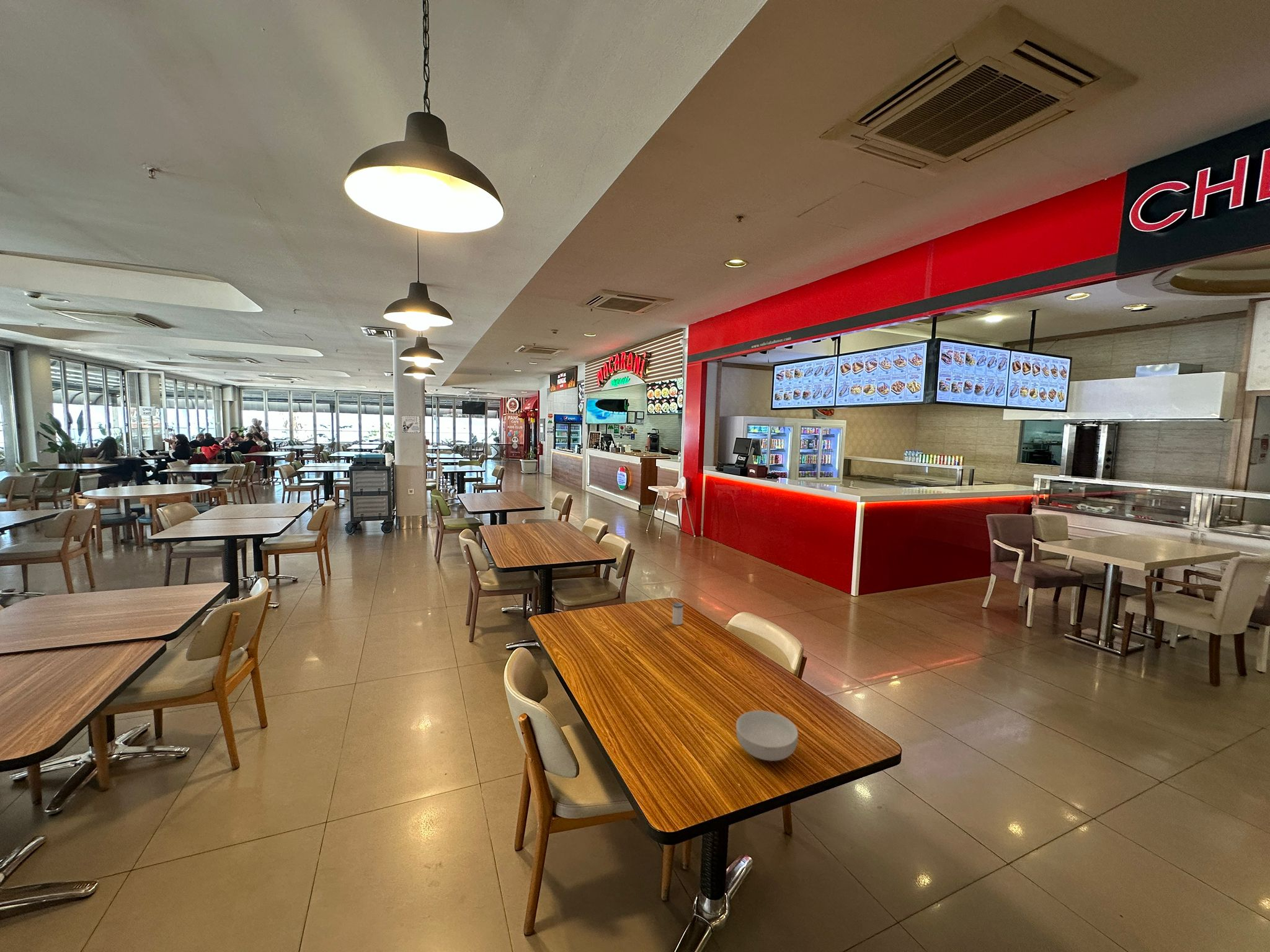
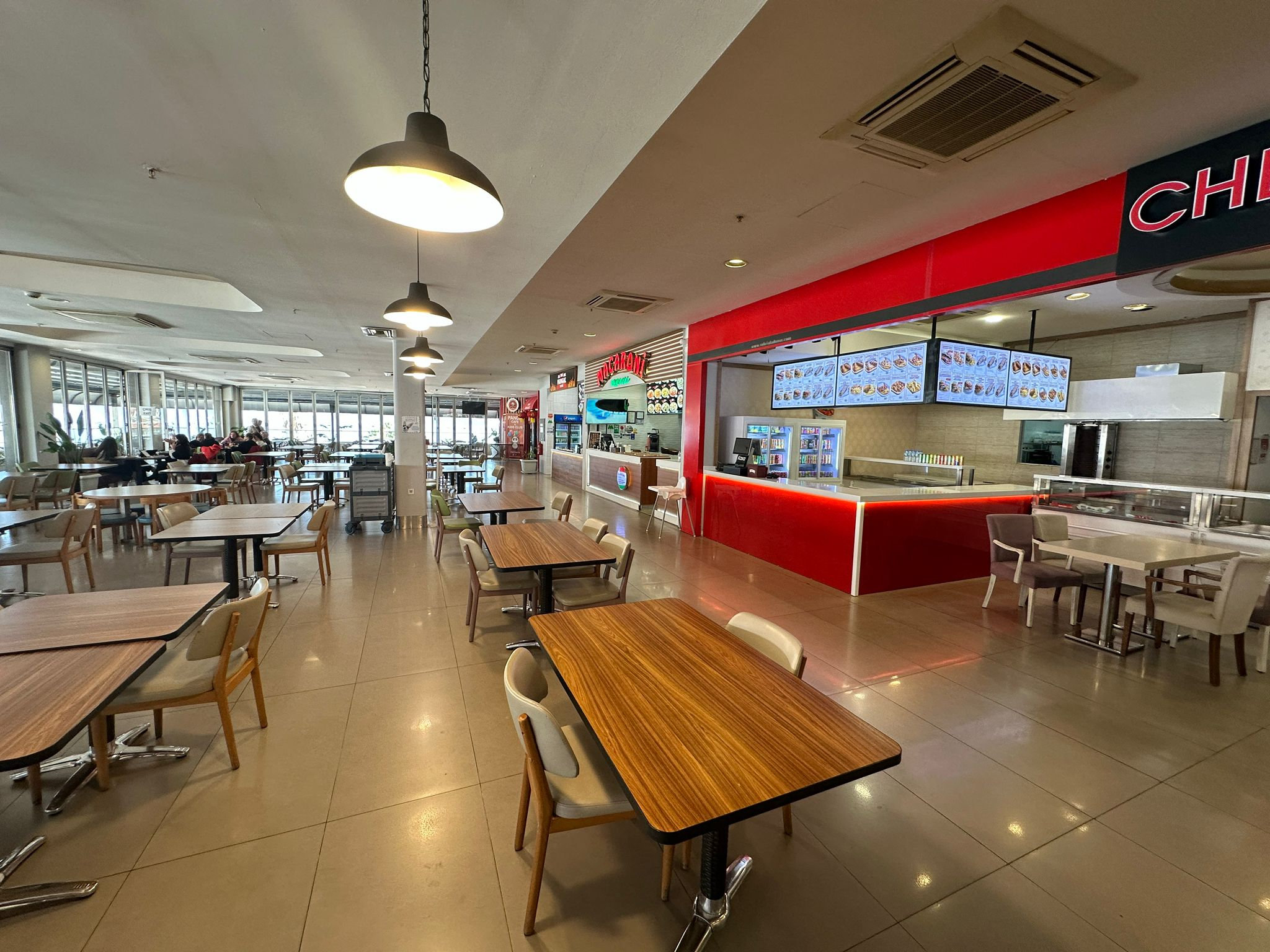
- salt shaker (677, 614)
- cereal bowl (766, 739)
